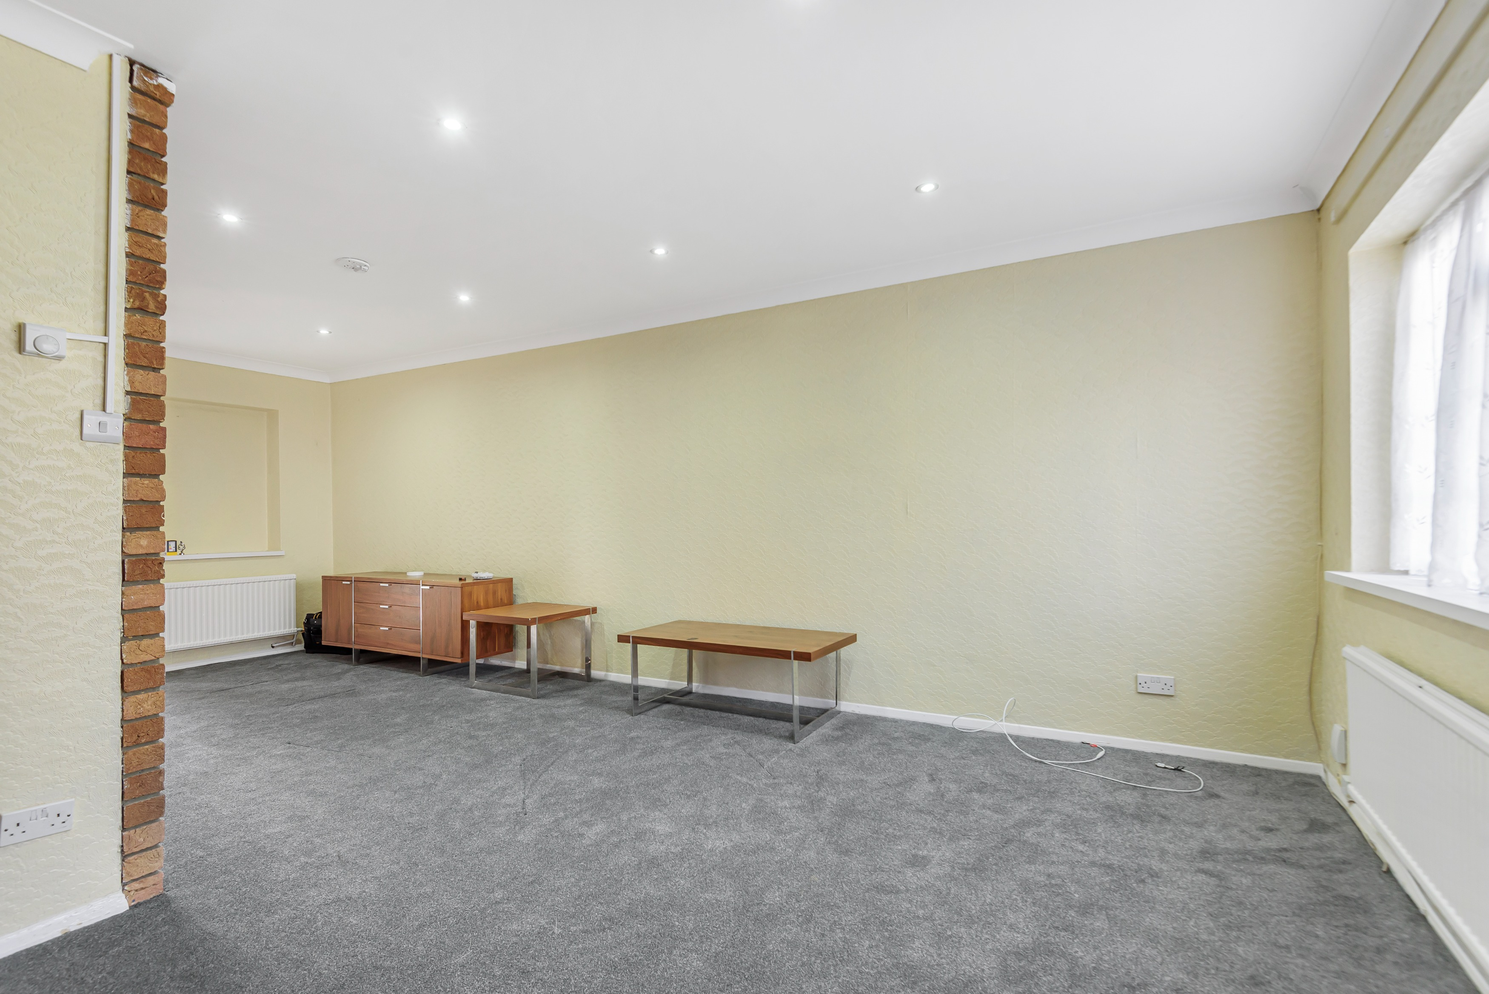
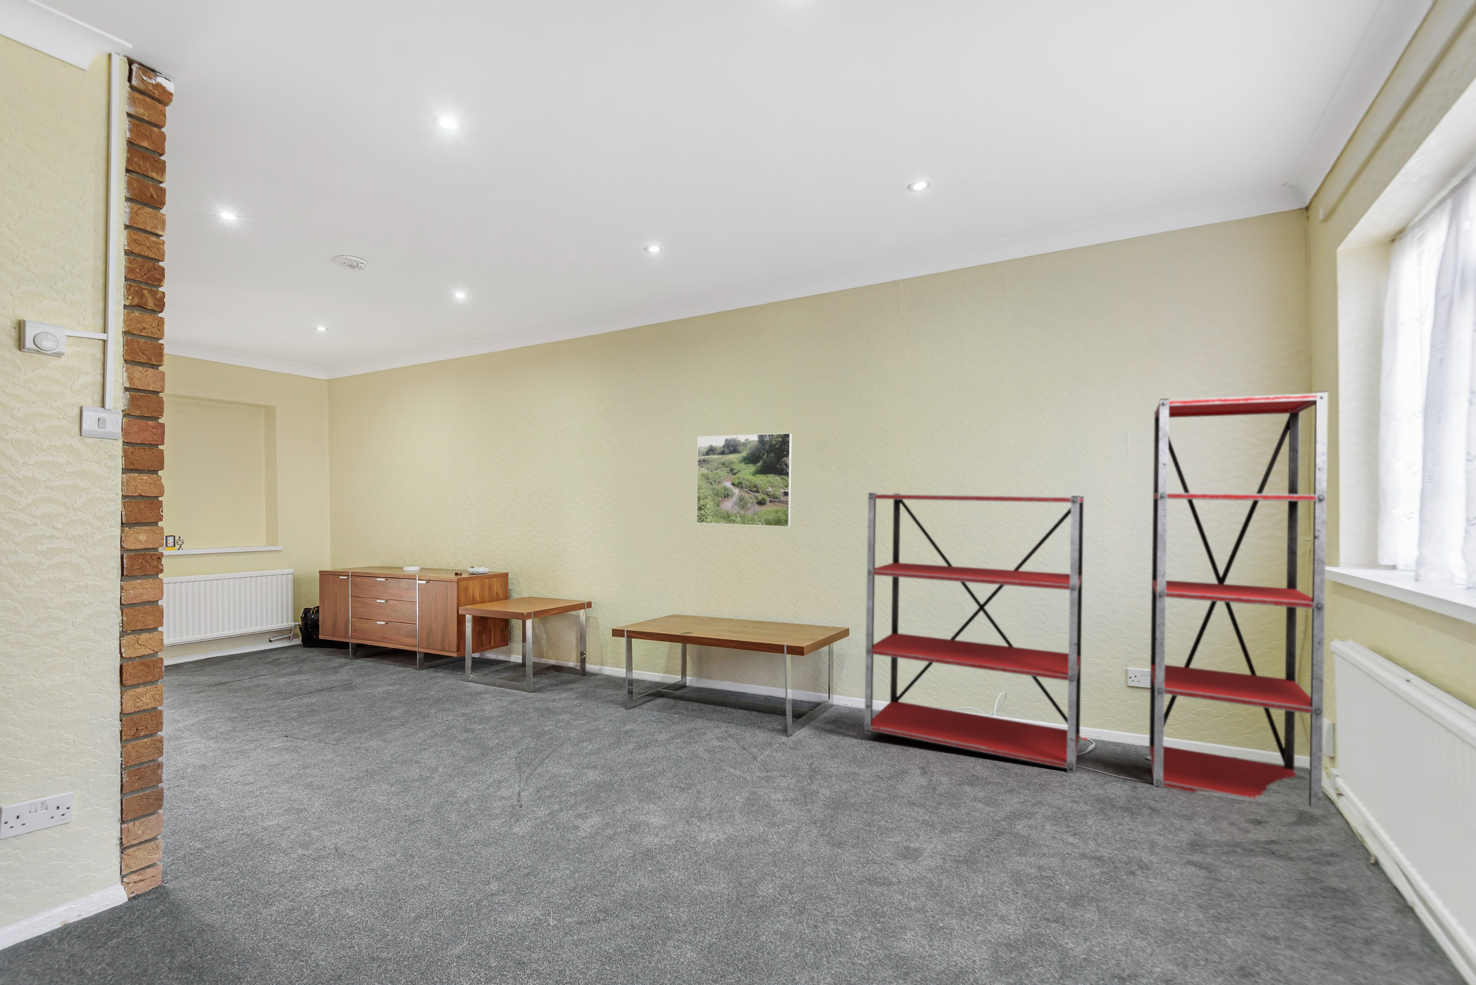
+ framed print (742, 479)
+ shelving unit (1066, 582)
